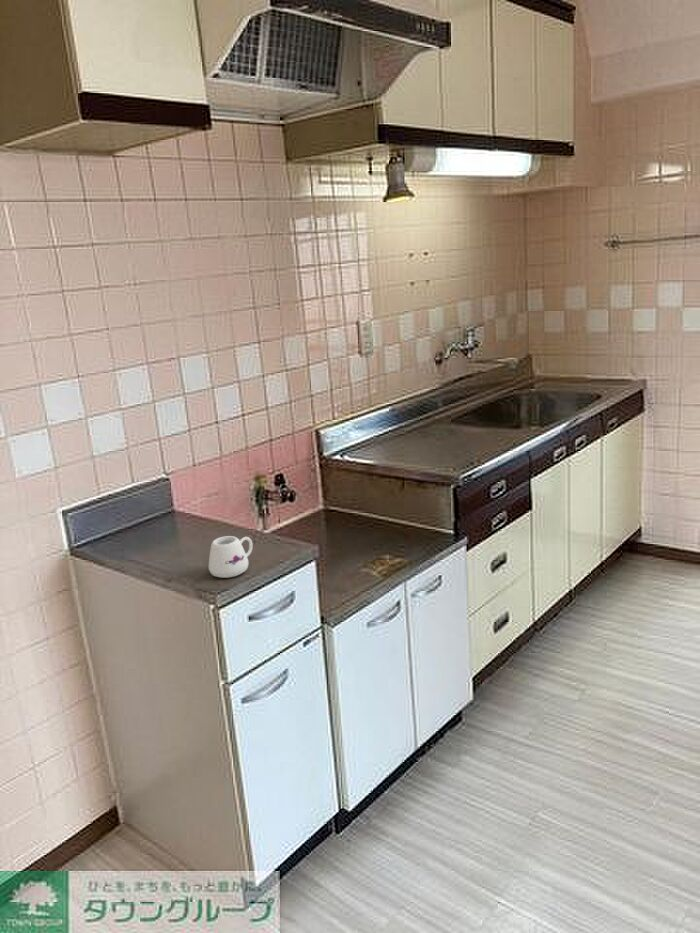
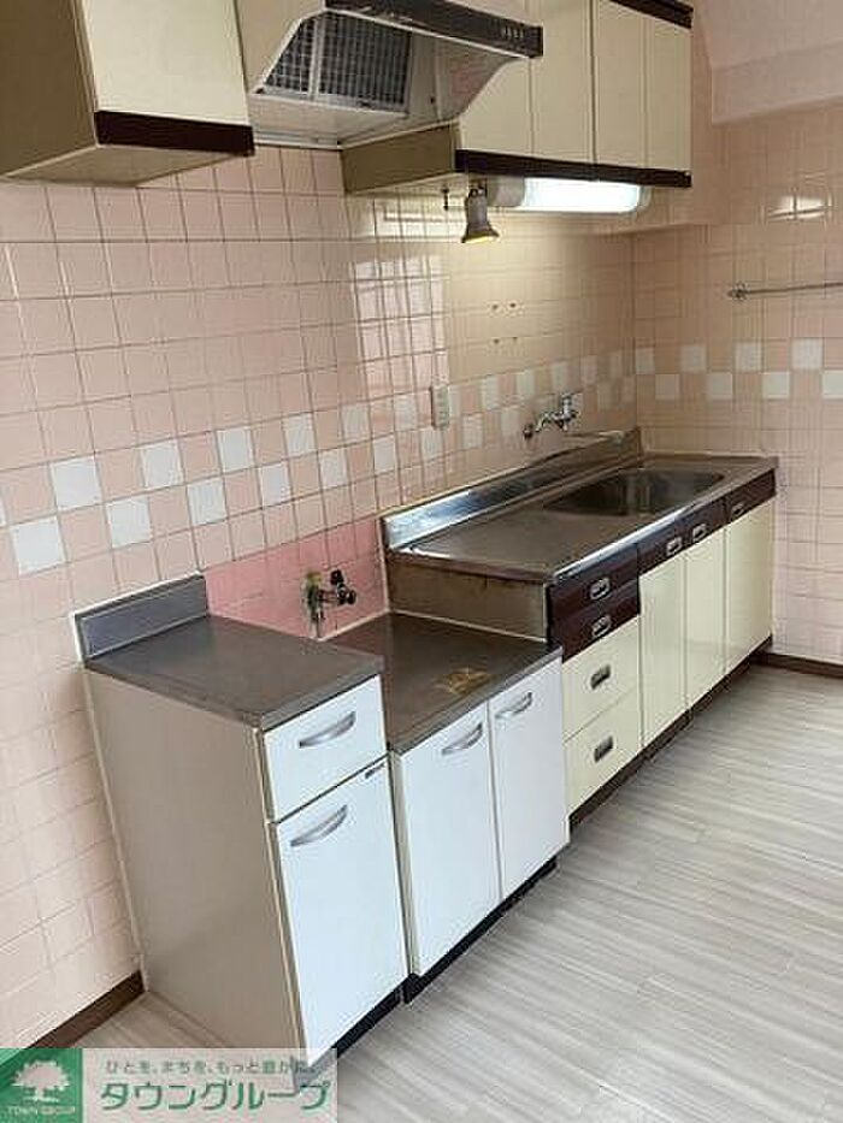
- mug (232, 553)
